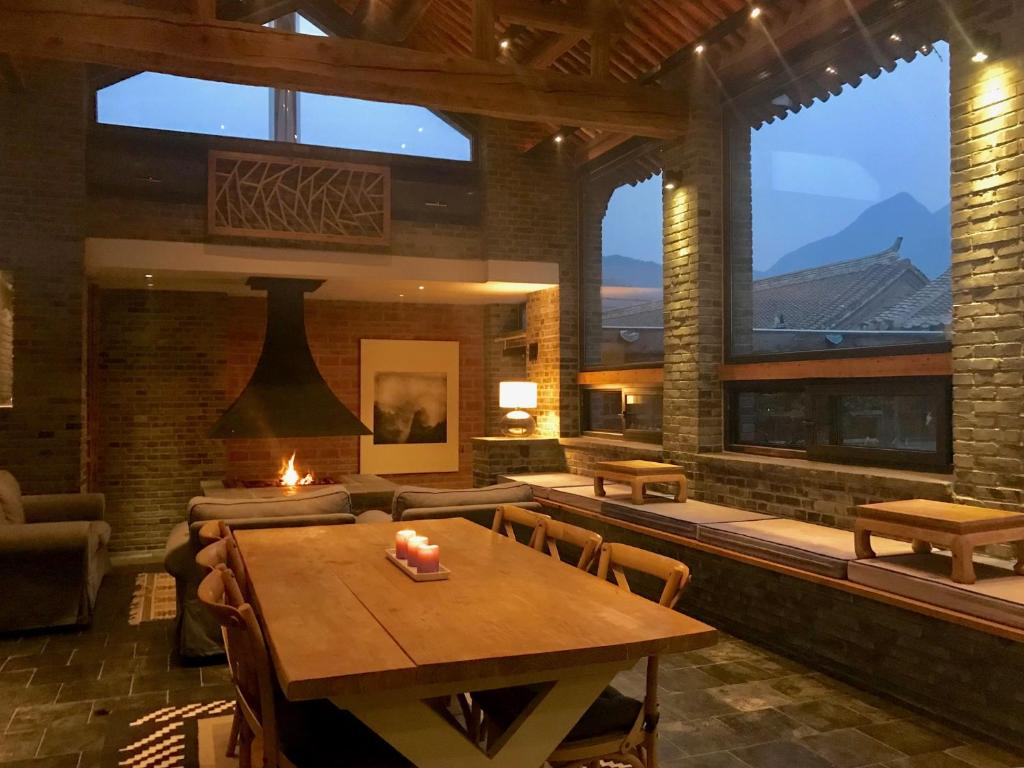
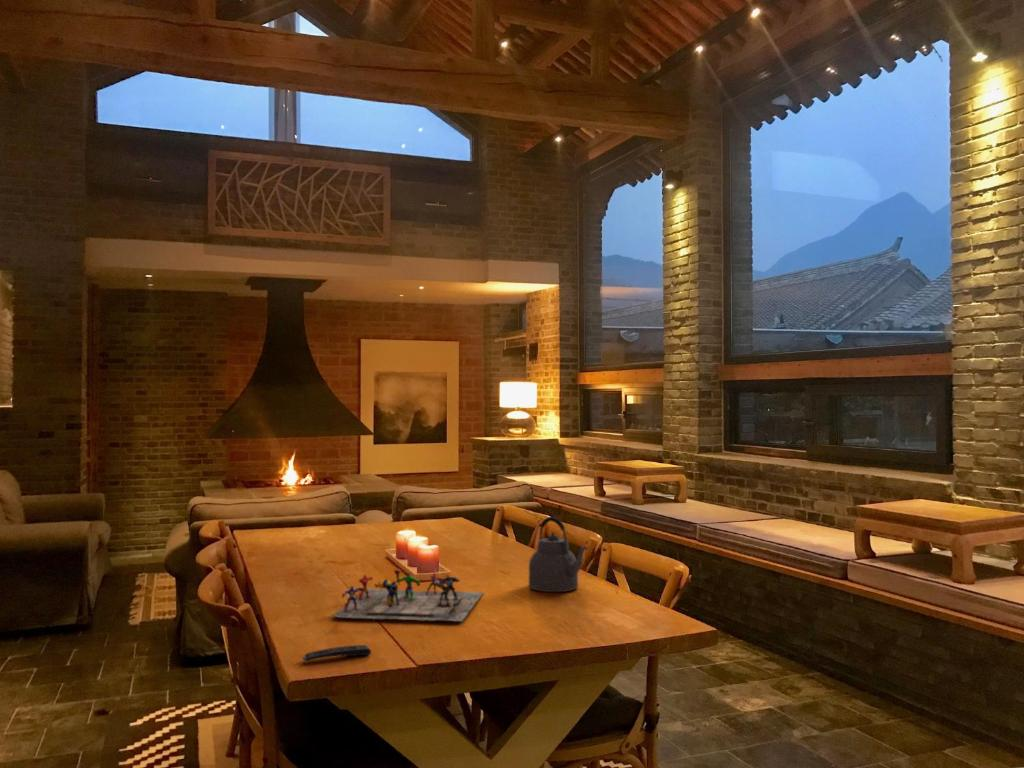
+ remote control (336, 653)
+ kettle (561, 553)
+ board game (411, 587)
